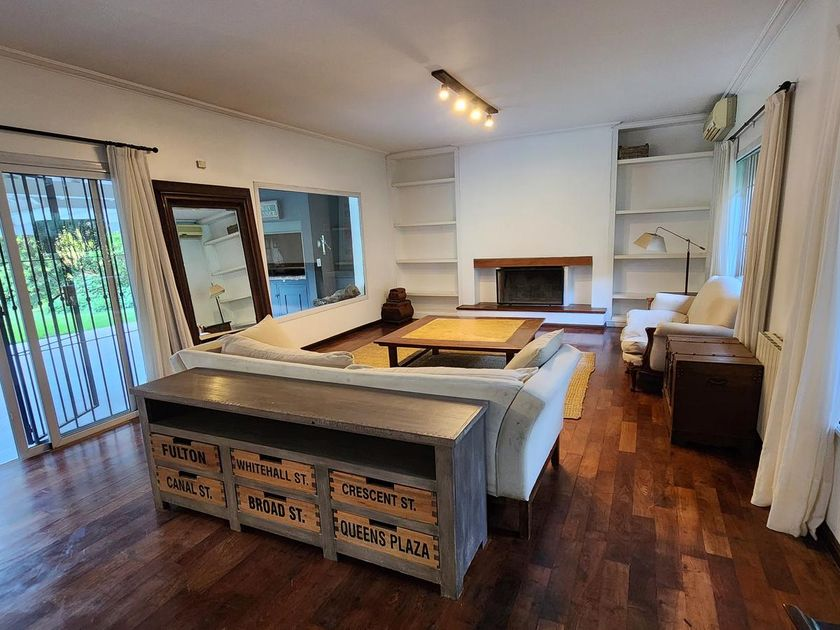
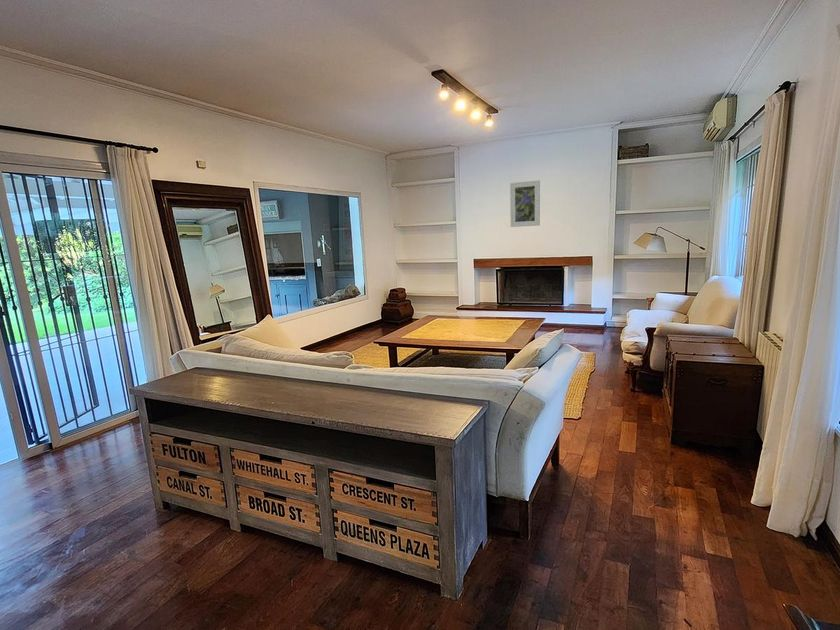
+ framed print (524, 204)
